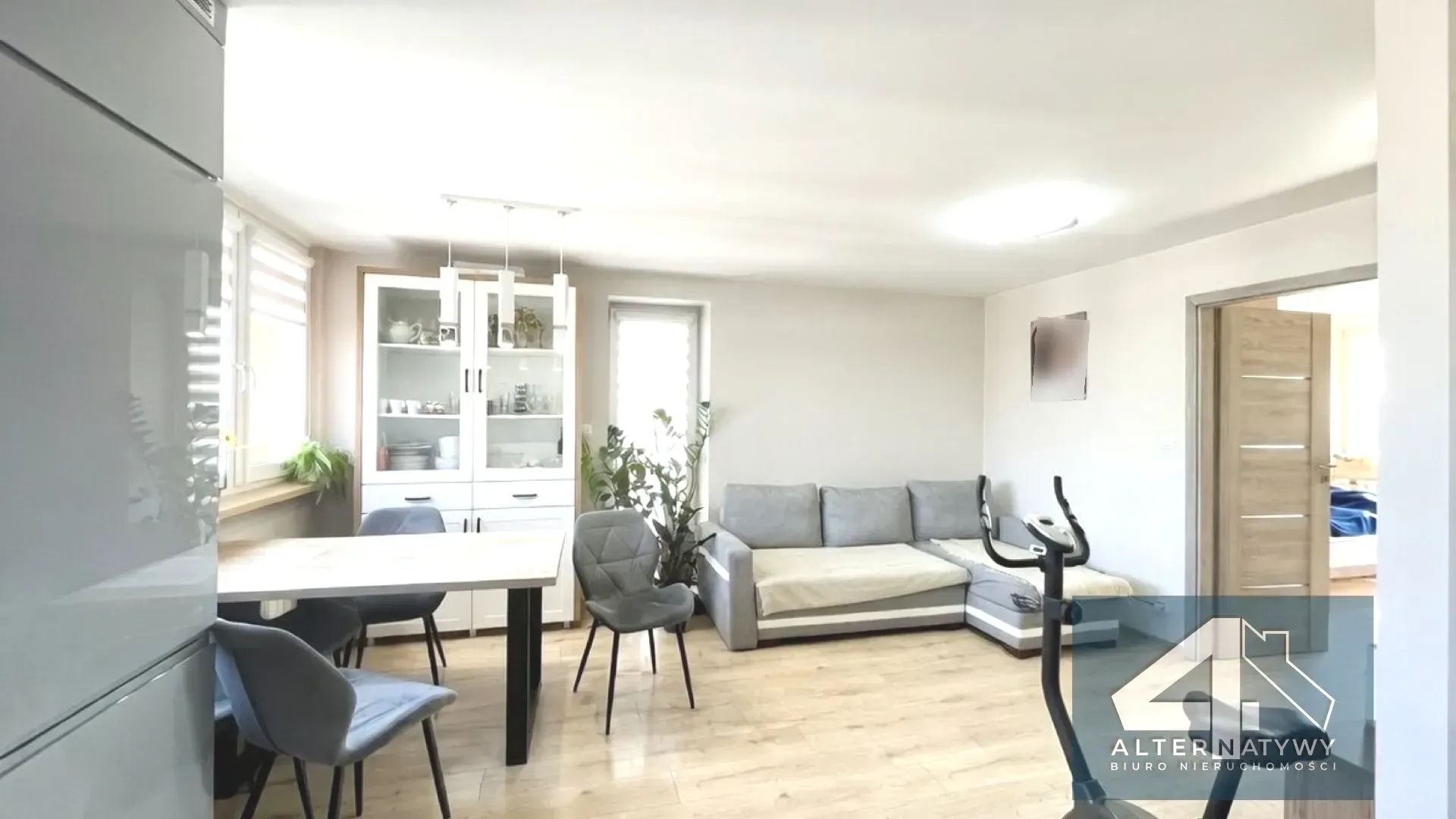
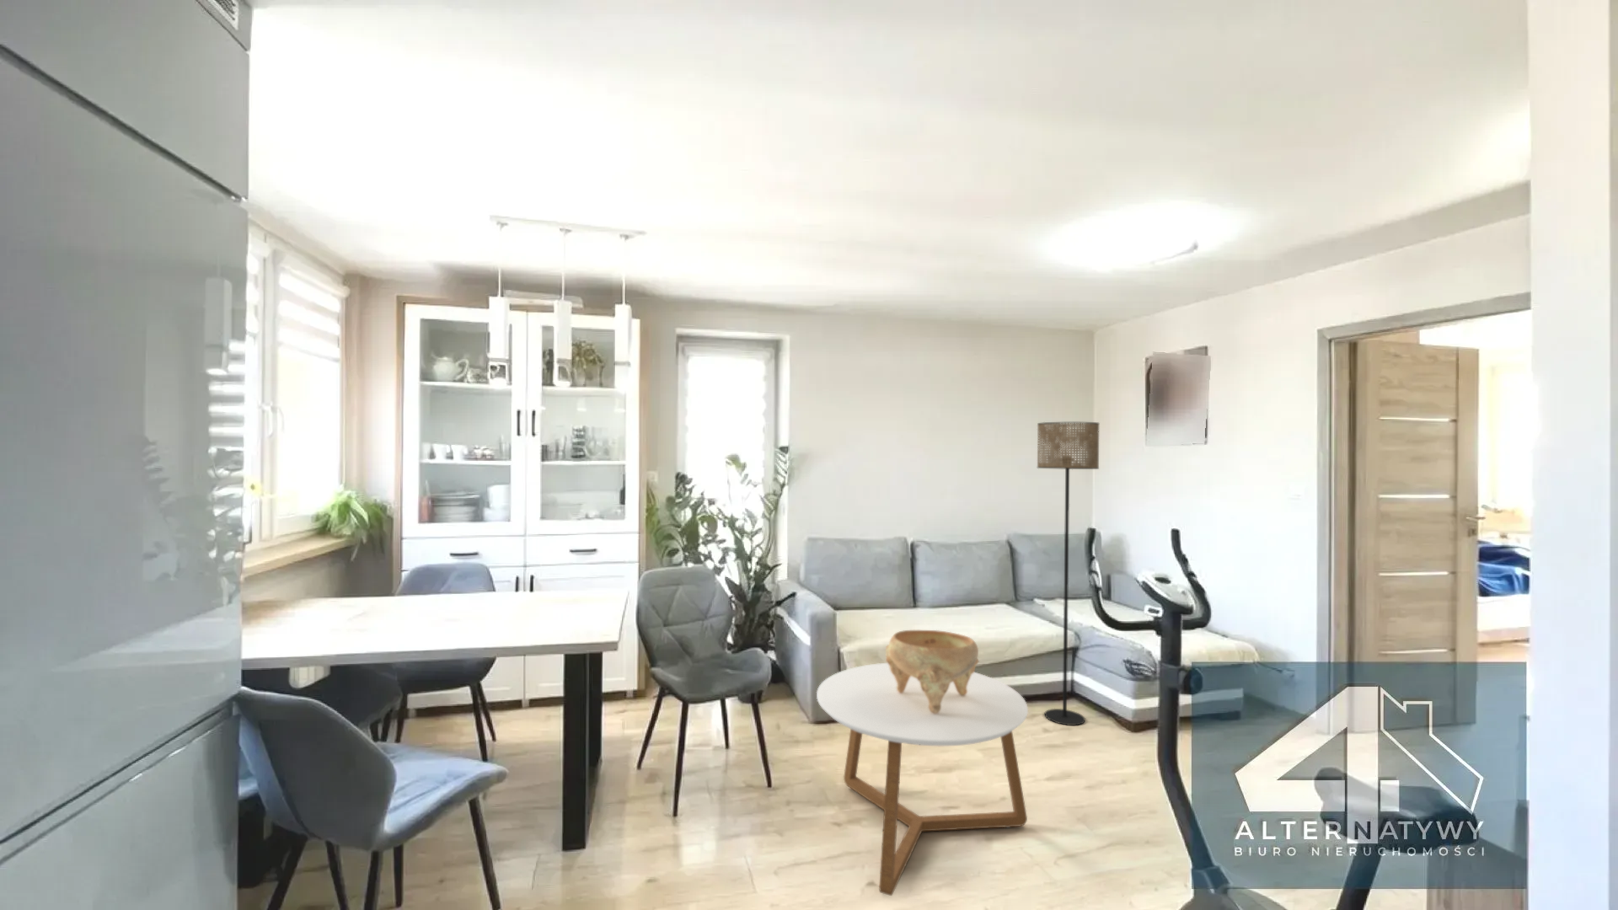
+ coffee table (922, 744)
+ floor lamp (1066, 570)
+ decorative bowl (937, 668)
